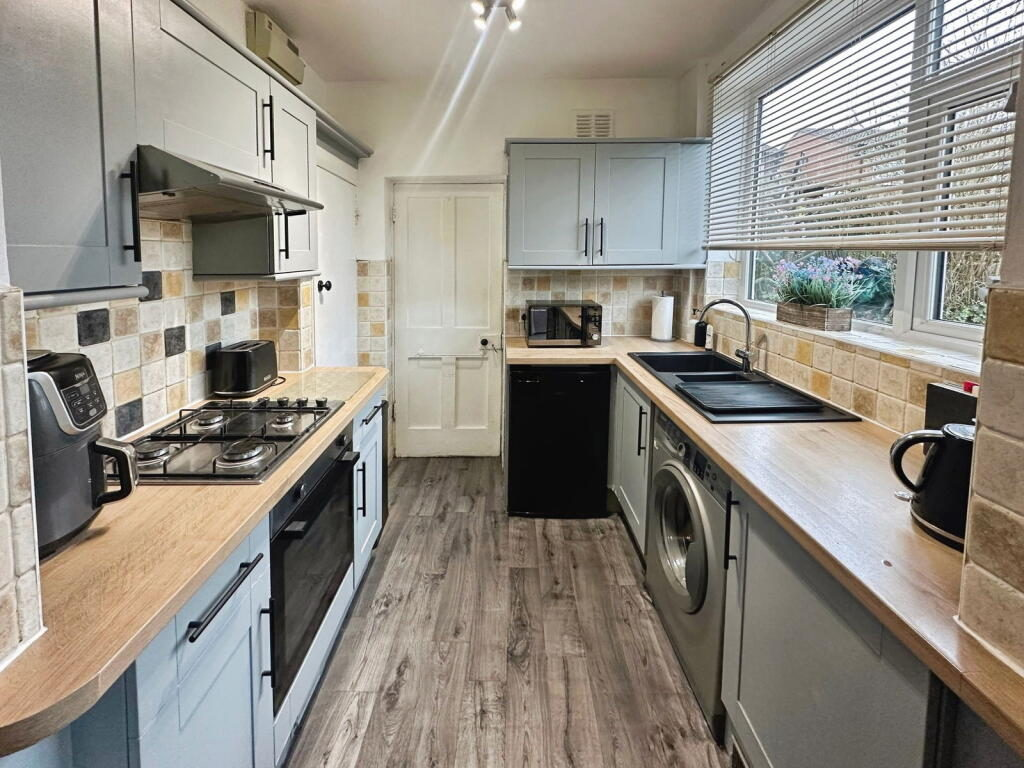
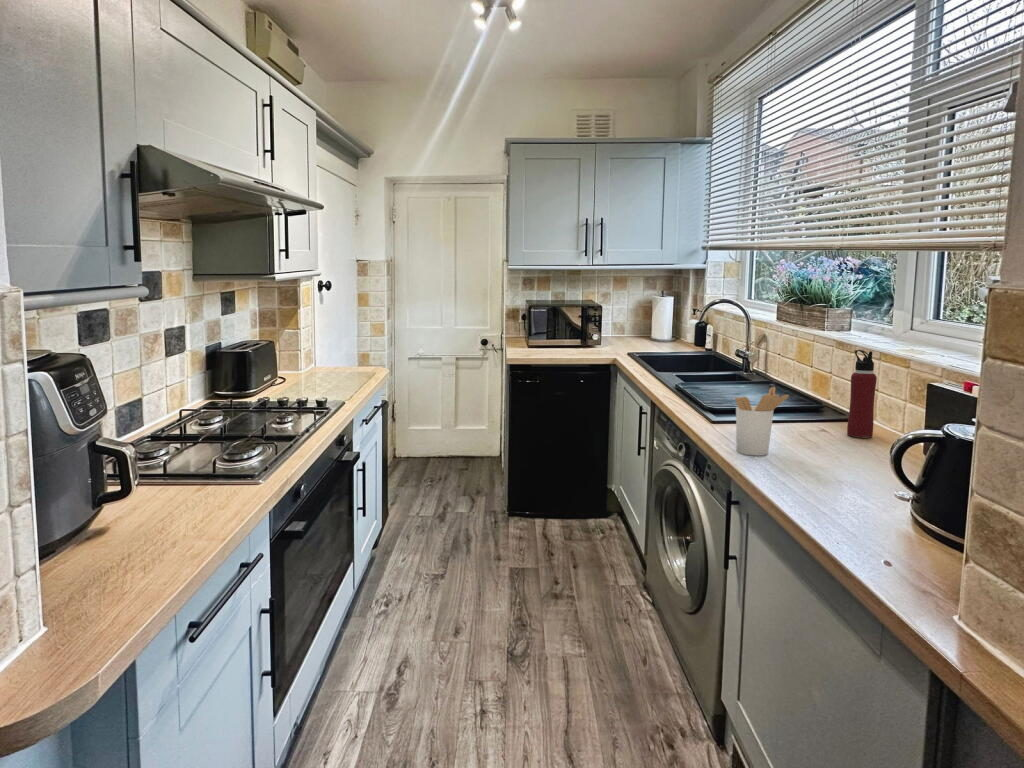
+ utensil holder (760, 421)
+ water bottle (862, 393)
